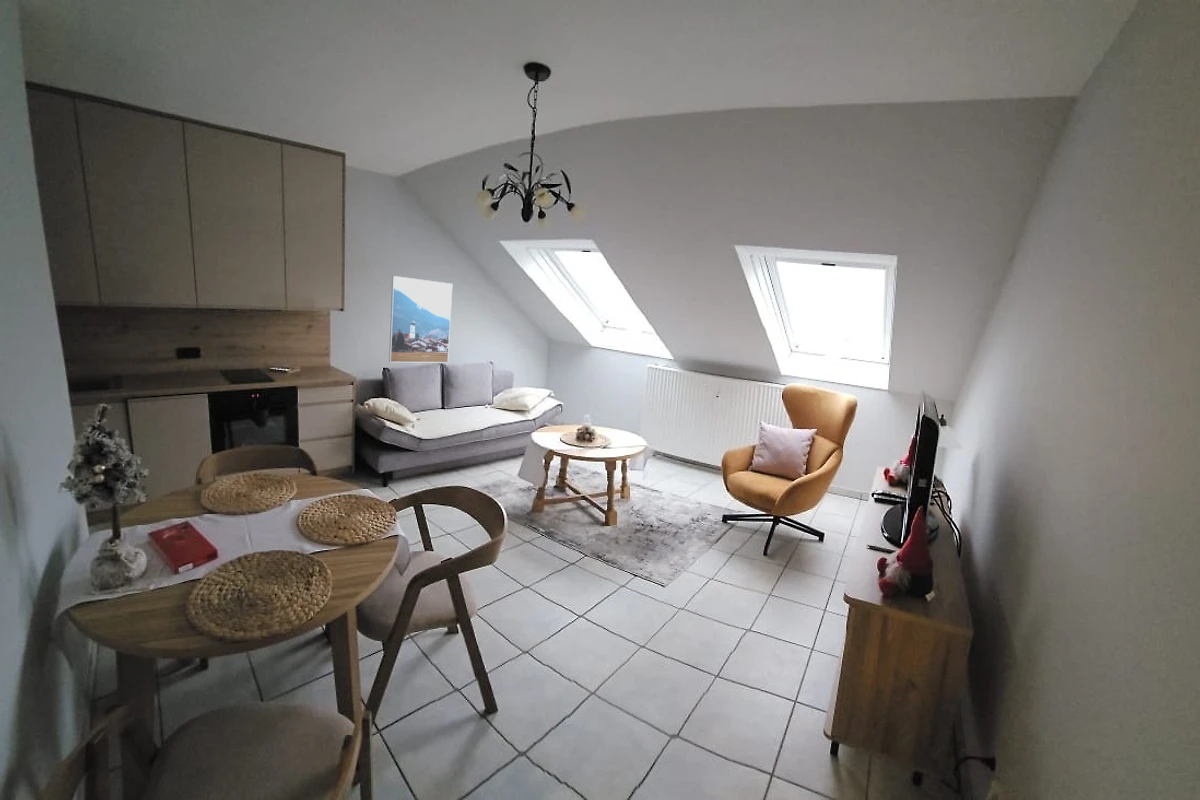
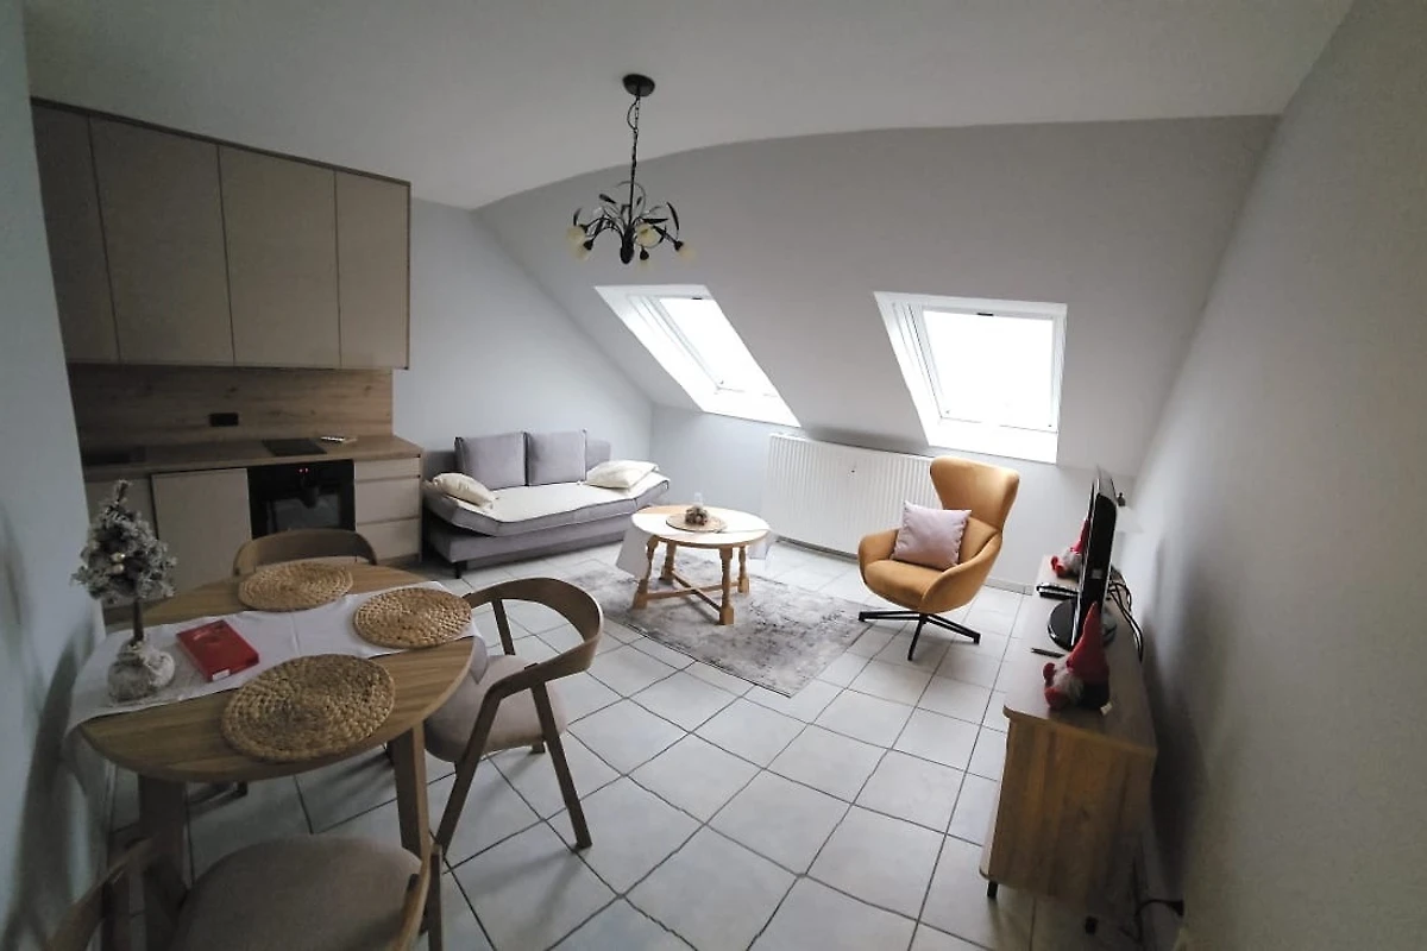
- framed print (421, 321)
